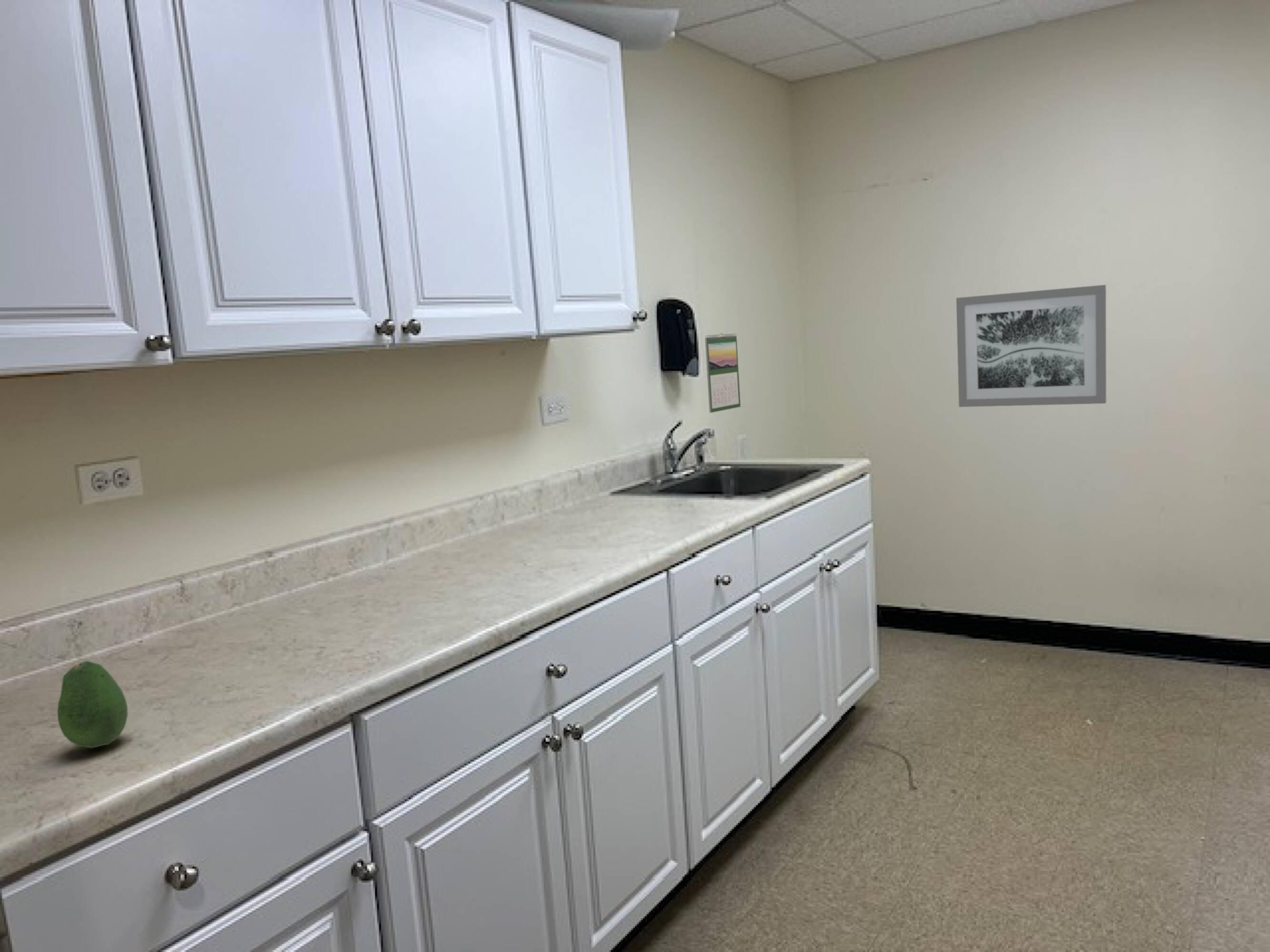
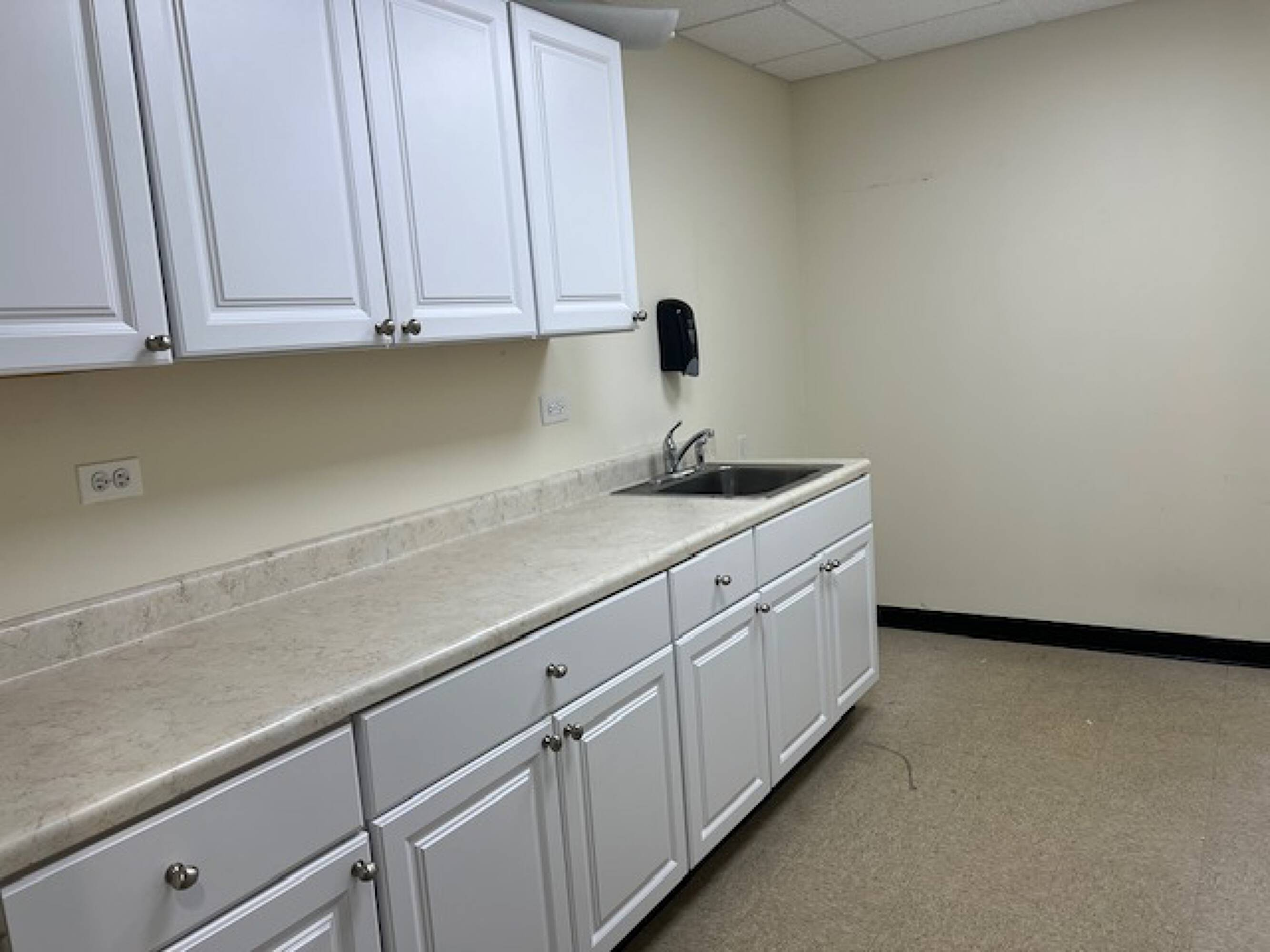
- wall art (1029, 348)
- fruit (91, 704)
- calendar (723, 371)
